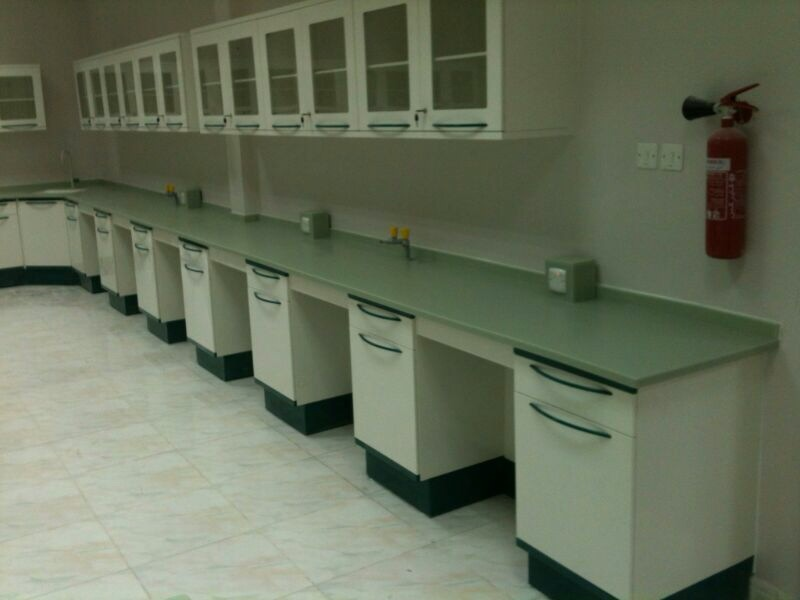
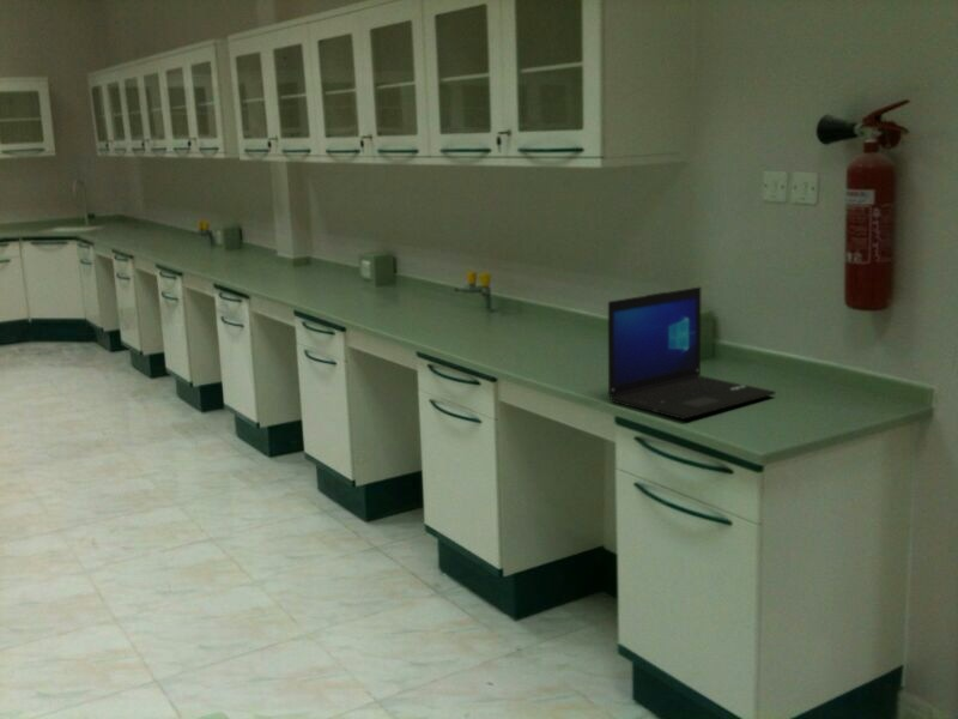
+ laptop (691, 349)
